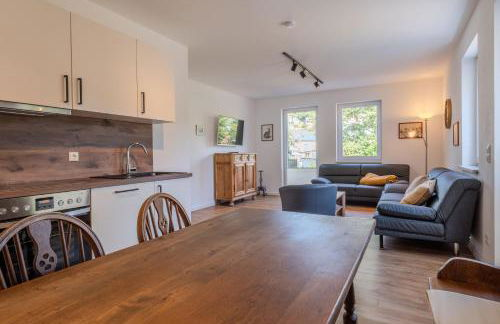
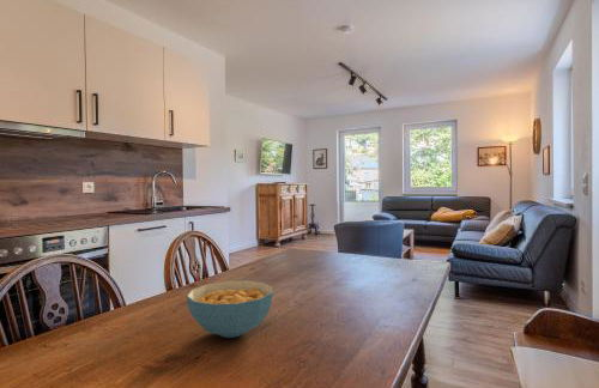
+ cereal bowl (231, 311)
